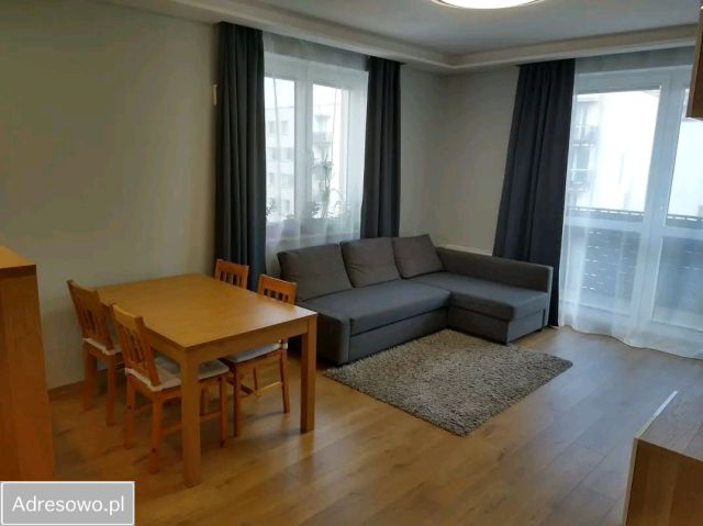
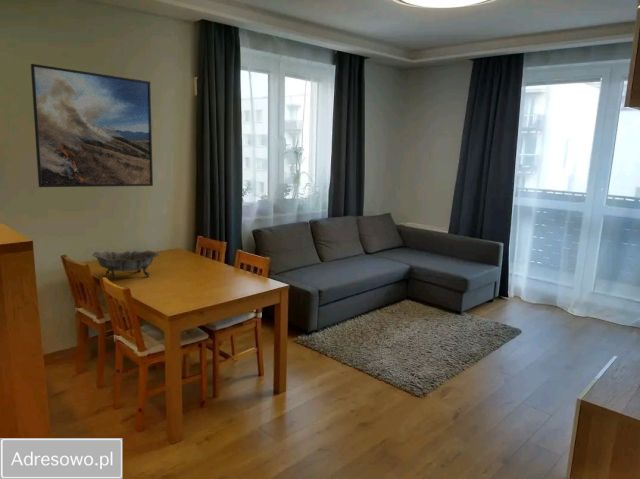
+ decorative bowl (127, 264)
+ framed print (97, 131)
